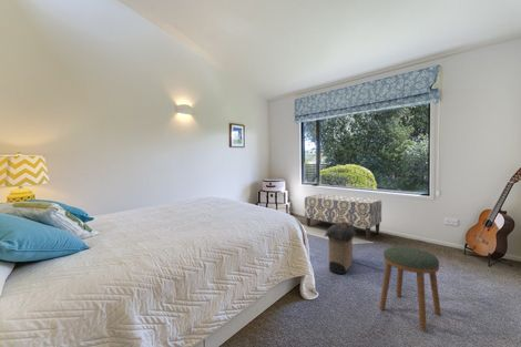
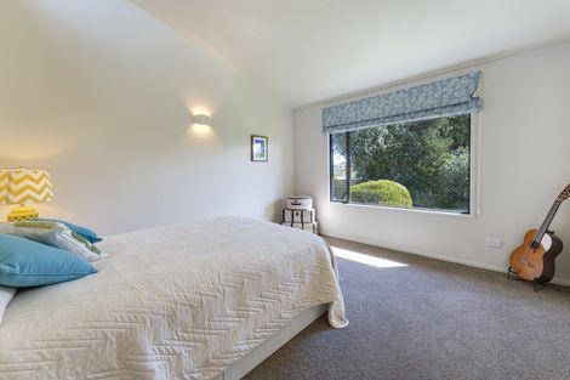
- bench (340, 214)
- stool (417, 280)
- laundry hamper (341, 239)
